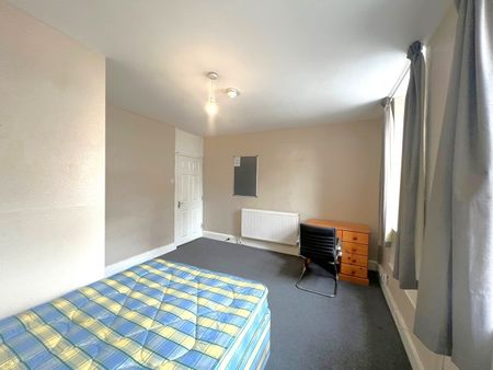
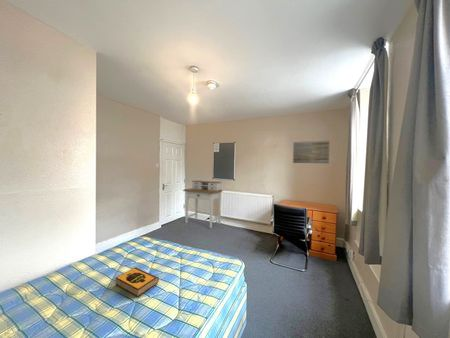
+ hardback book (137, 280)
+ desk (204, 199)
+ wall art (310, 152)
